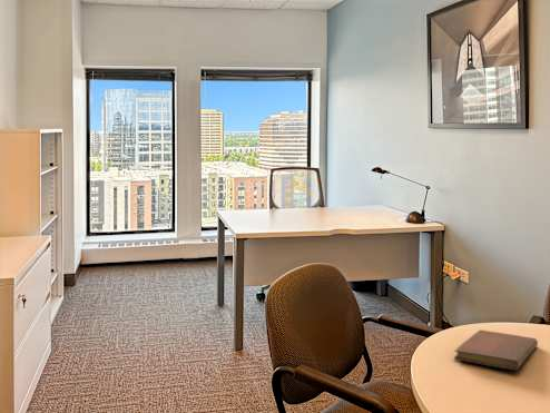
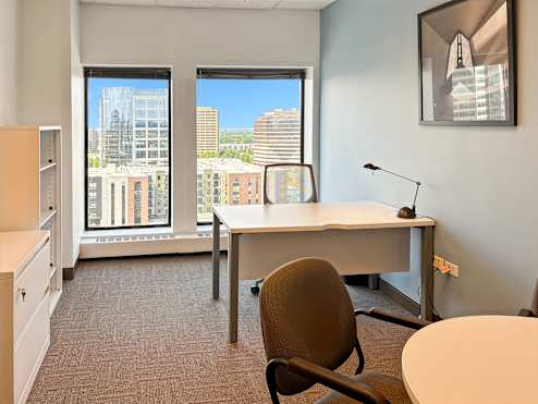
- notebook (497, 347)
